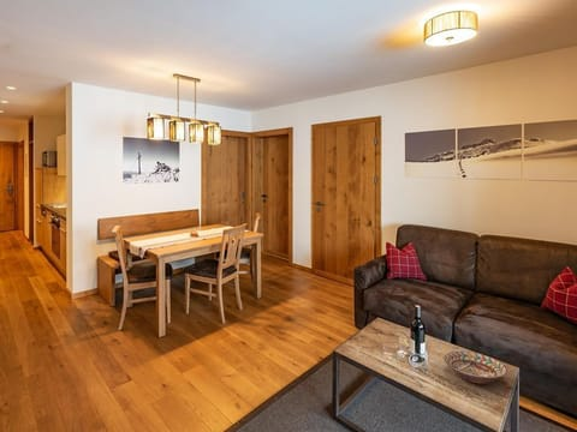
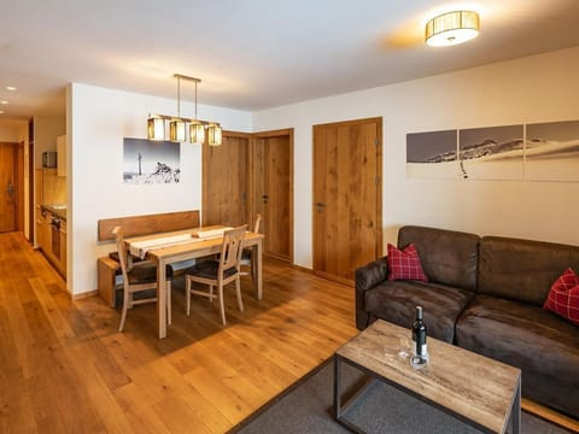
- decorative bowl (474, 370)
